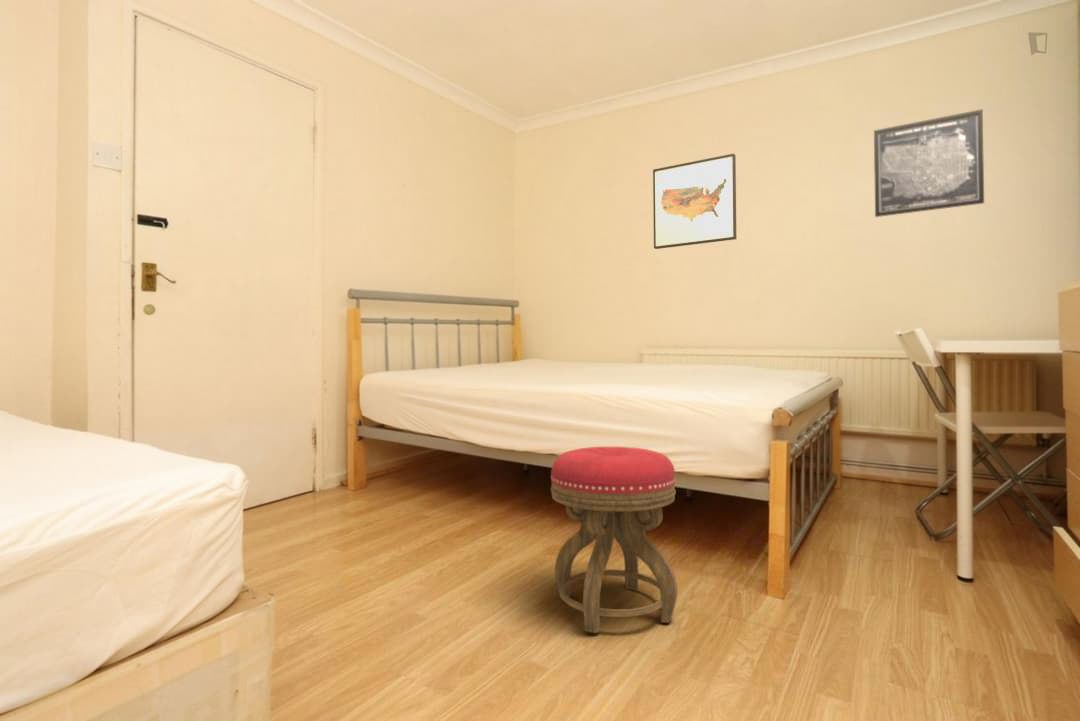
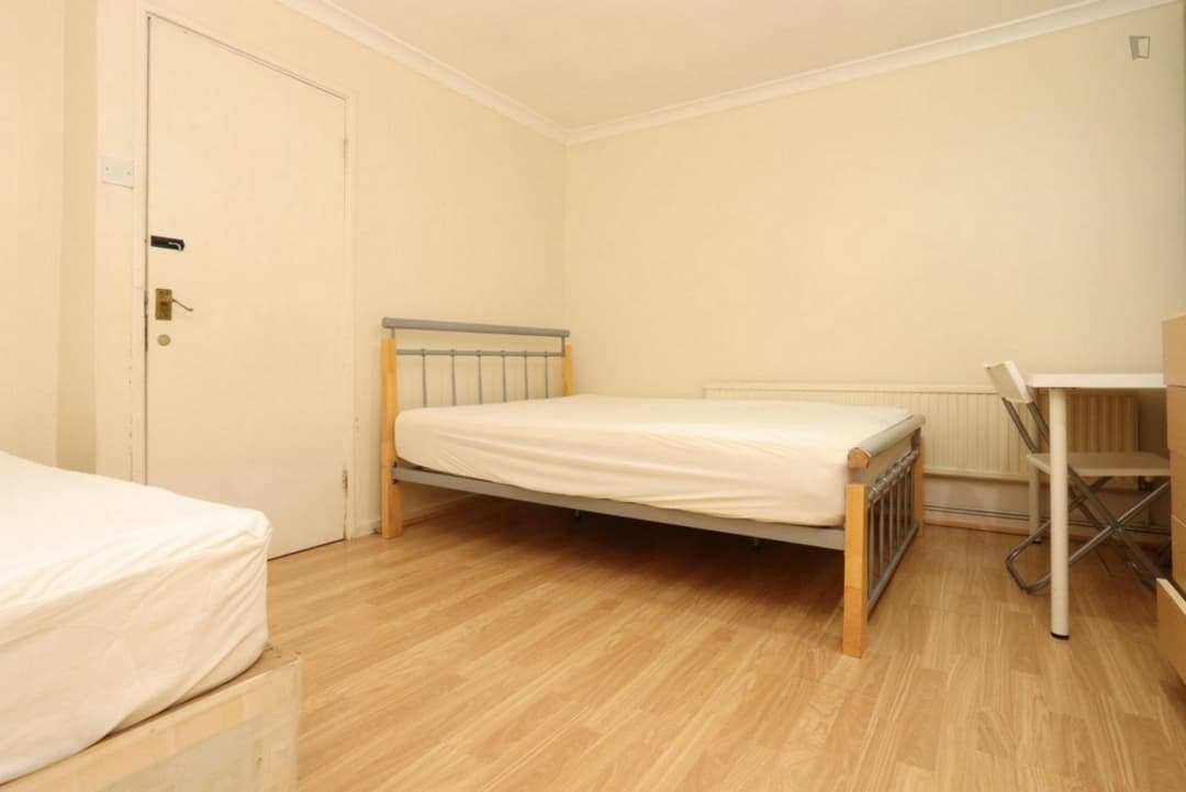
- wall art (693, 203)
- wall art (926, 165)
- stool (612, 529)
